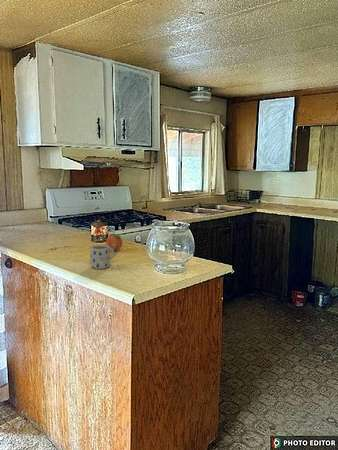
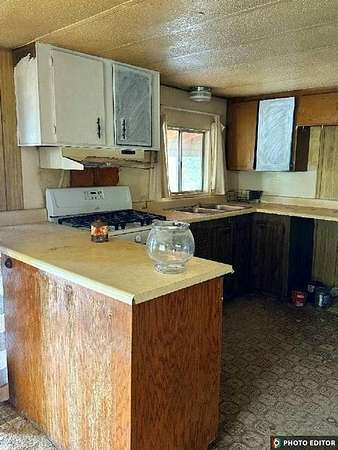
- mug (103, 256)
- fruit (114, 241)
